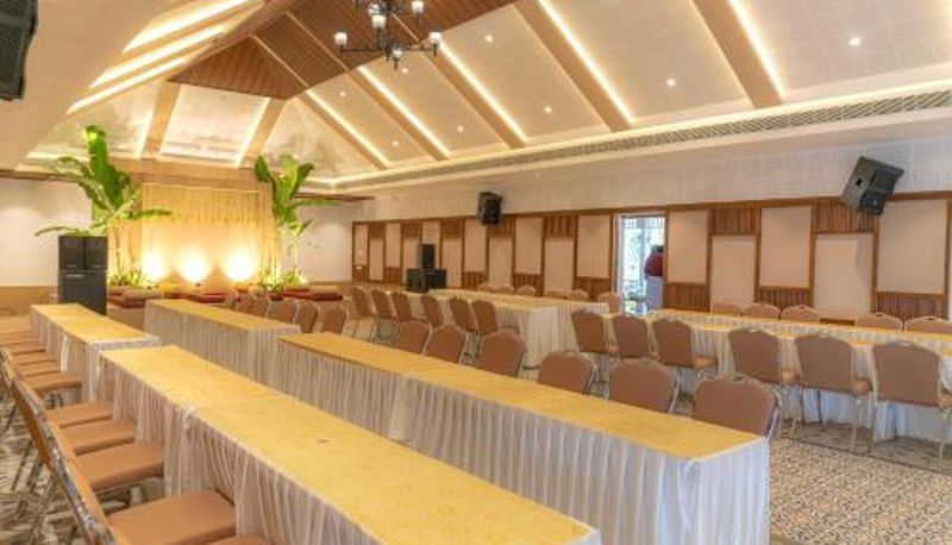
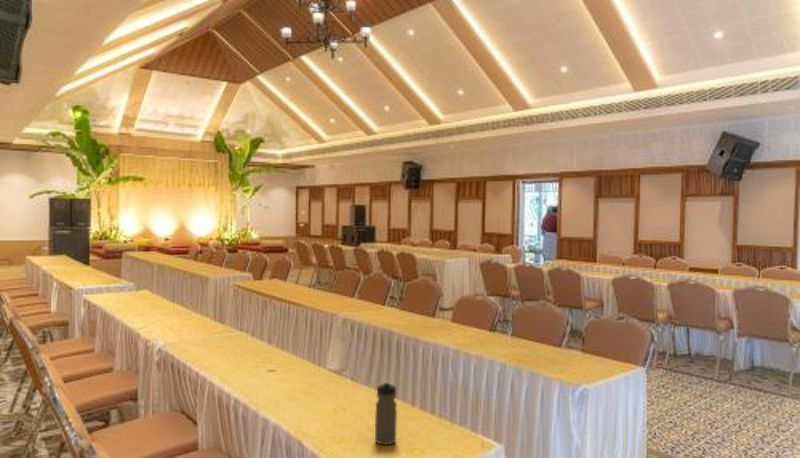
+ water bottle (386, 411)
